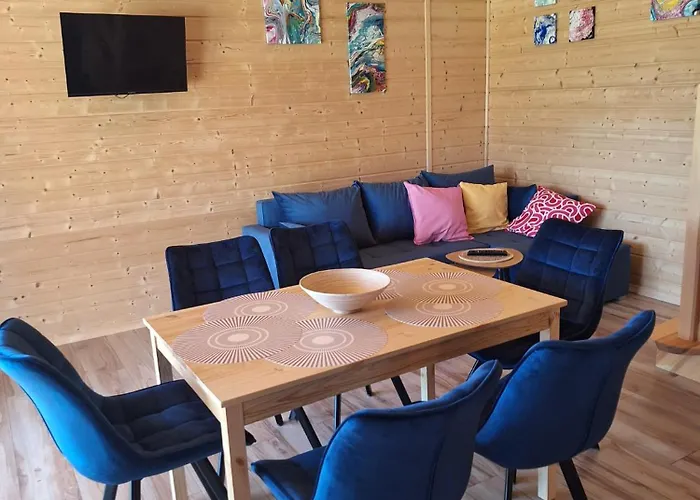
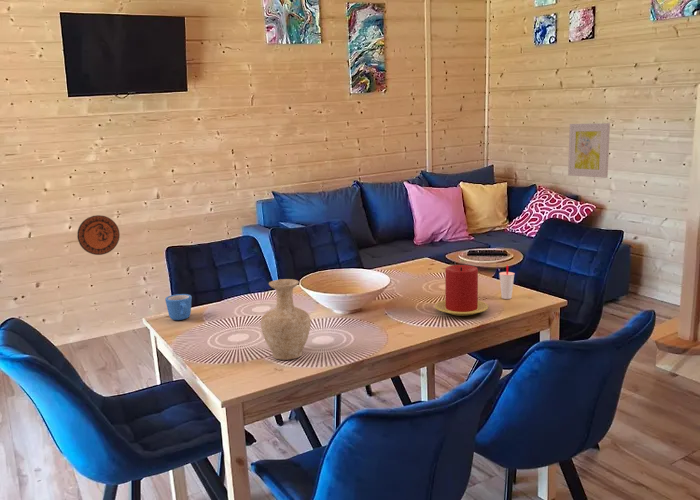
+ wall art (588, 150)
+ cup (506, 281)
+ decorative plate (98, 235)
+ candle (461, 289)
+ mug (180, 308)
+ vase (285, 319)
